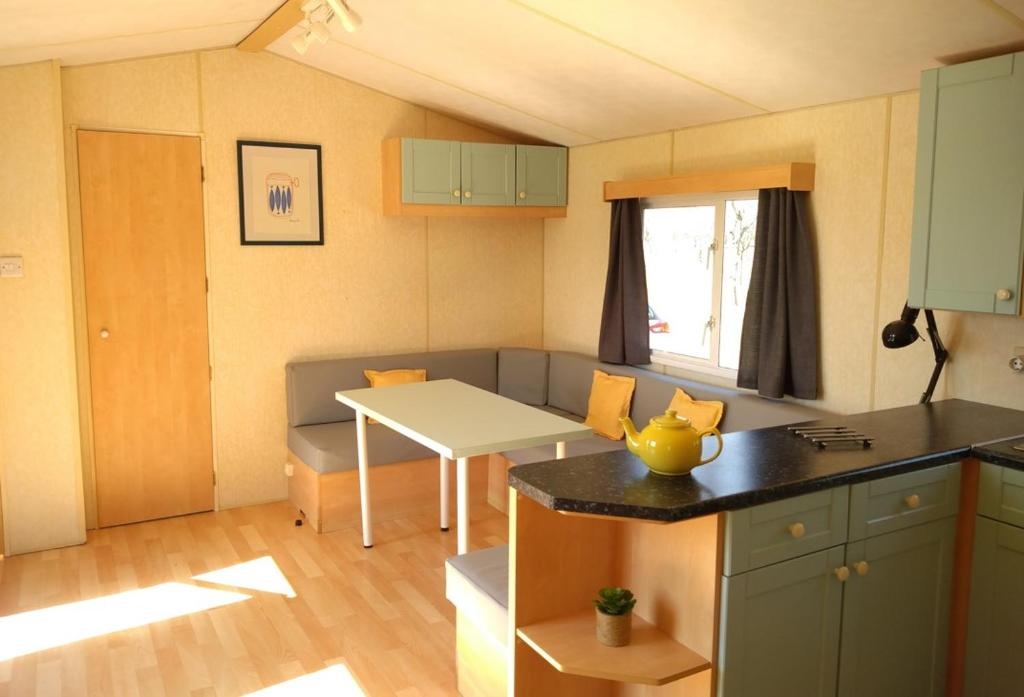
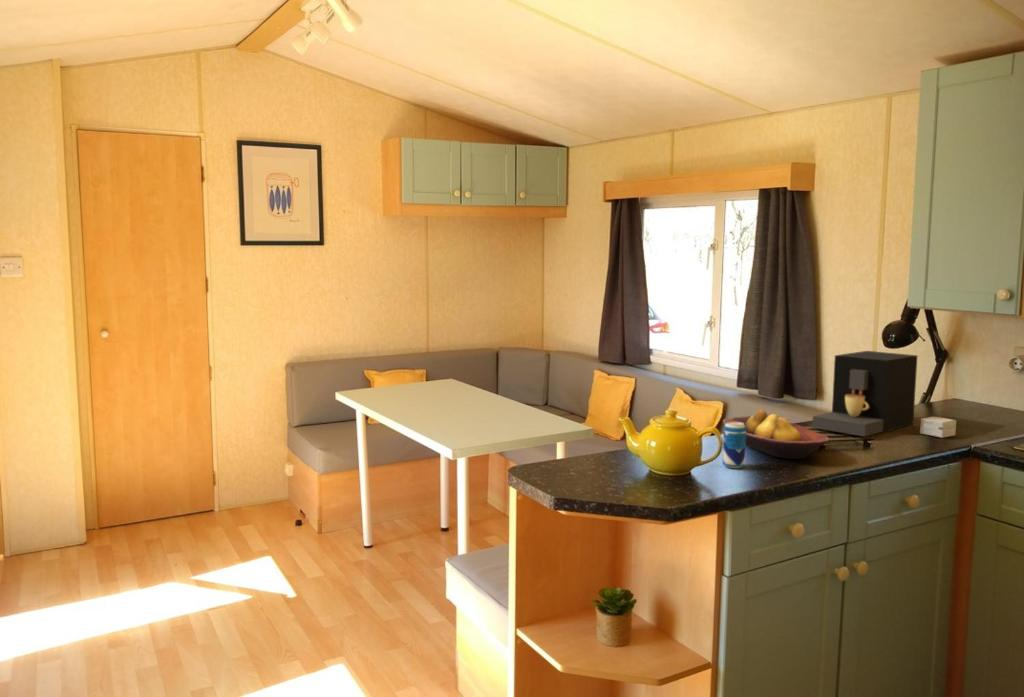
+ fruit bowl (773, 430)
+ small box (938, 426)
+ beverage can (734, 444)
+ coffee maker (865, 391)
